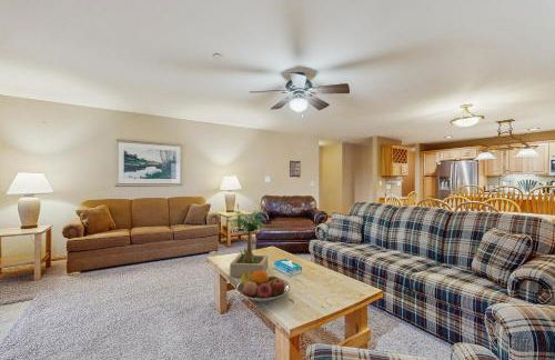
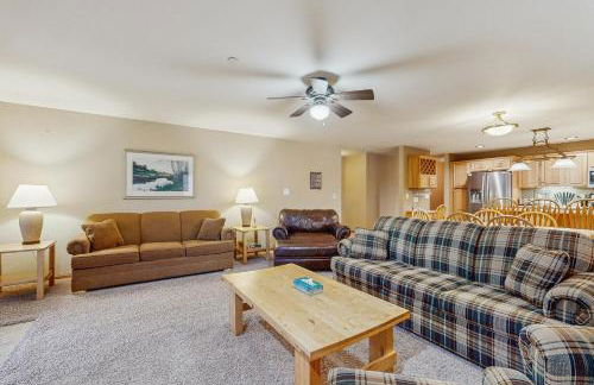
- fruit bowl (263, 283)
- potted plant (248, 240)
